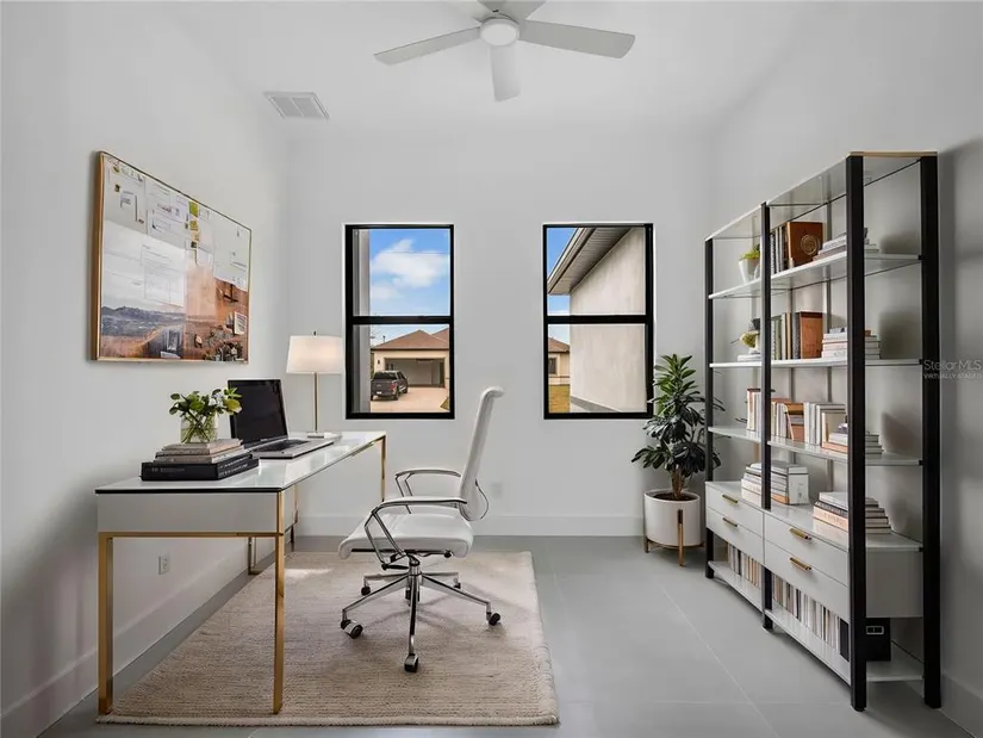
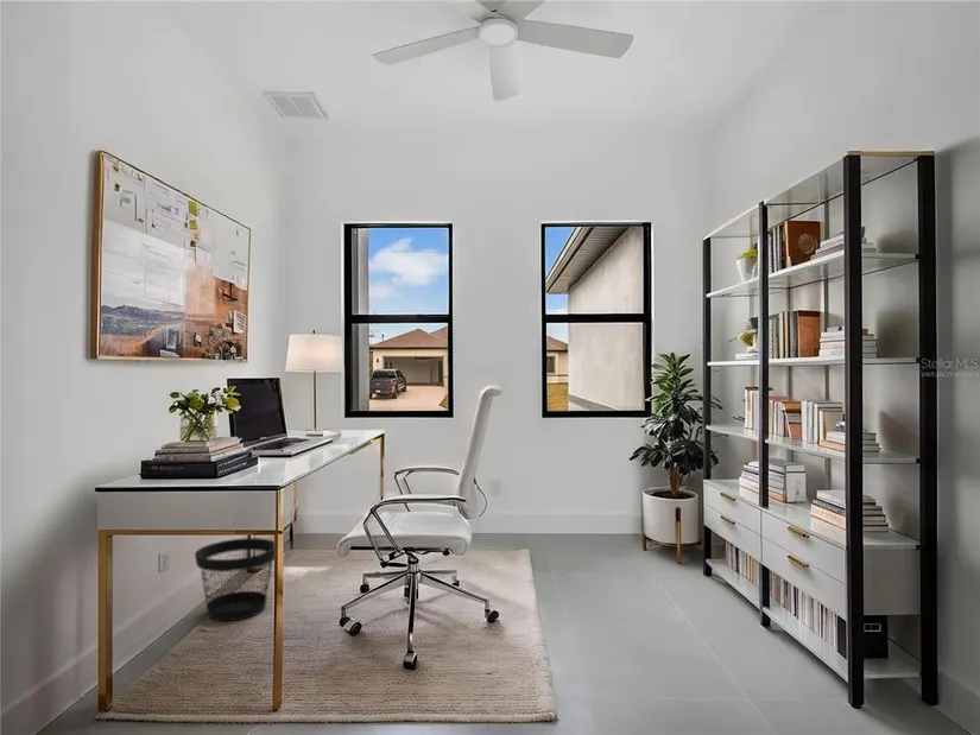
+ wastebasket (236, 579)
